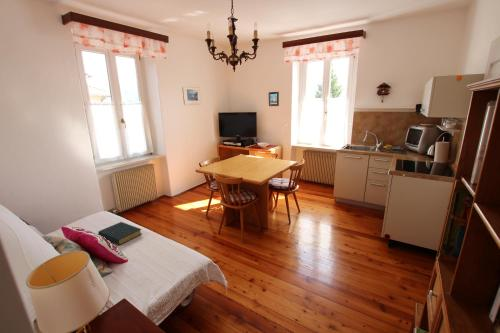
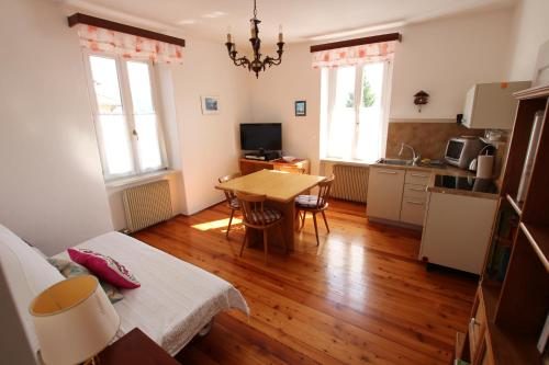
- hardback book (120, 232)
